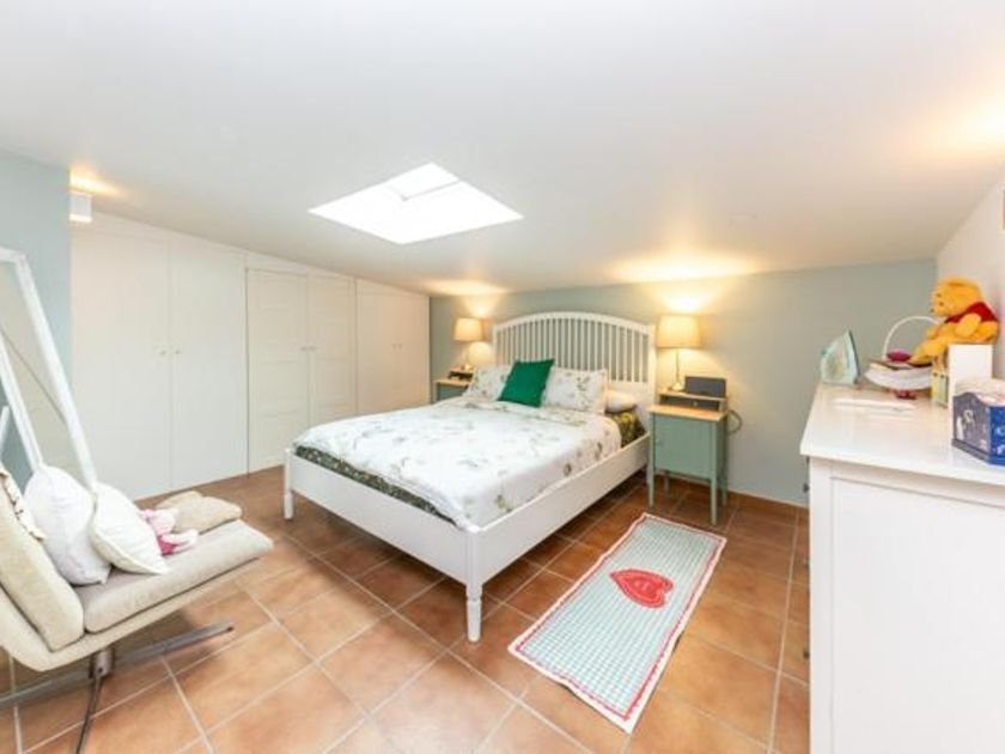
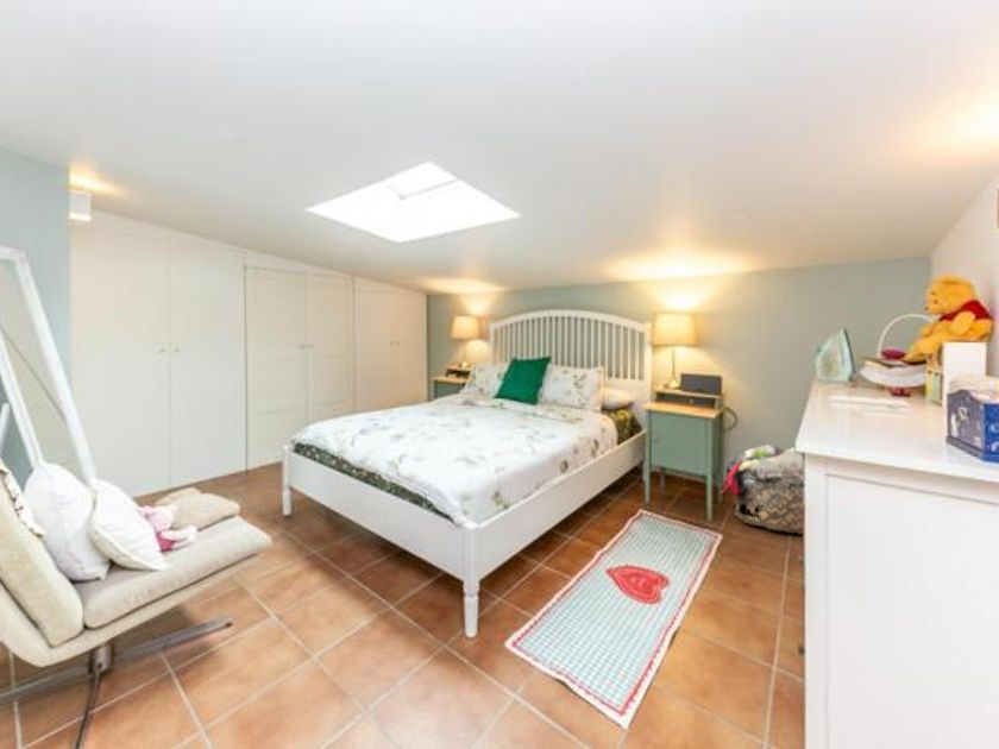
+ laundry basket (778, 482)
